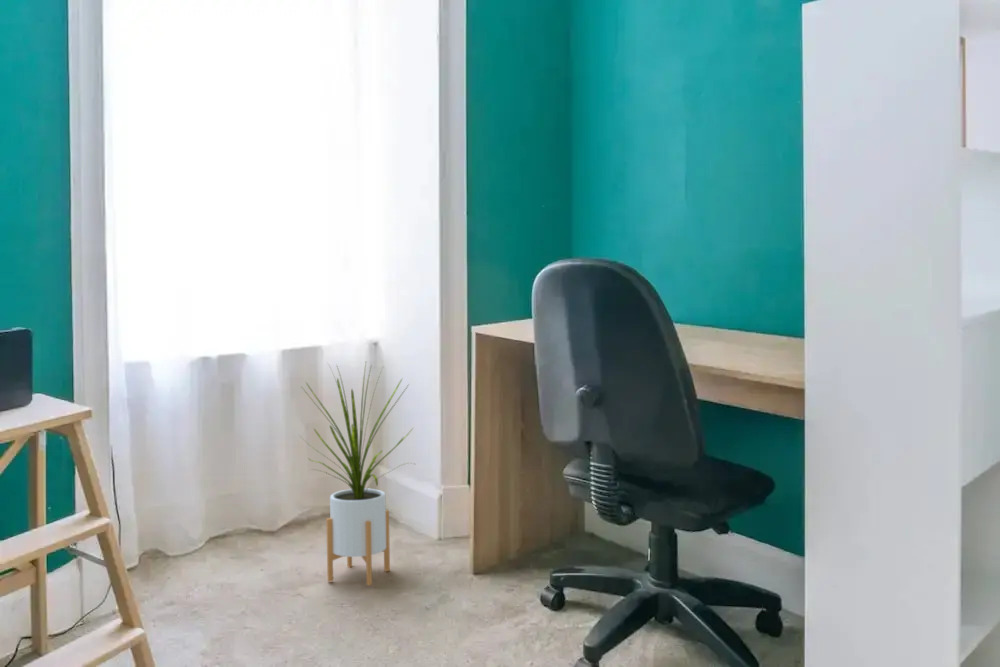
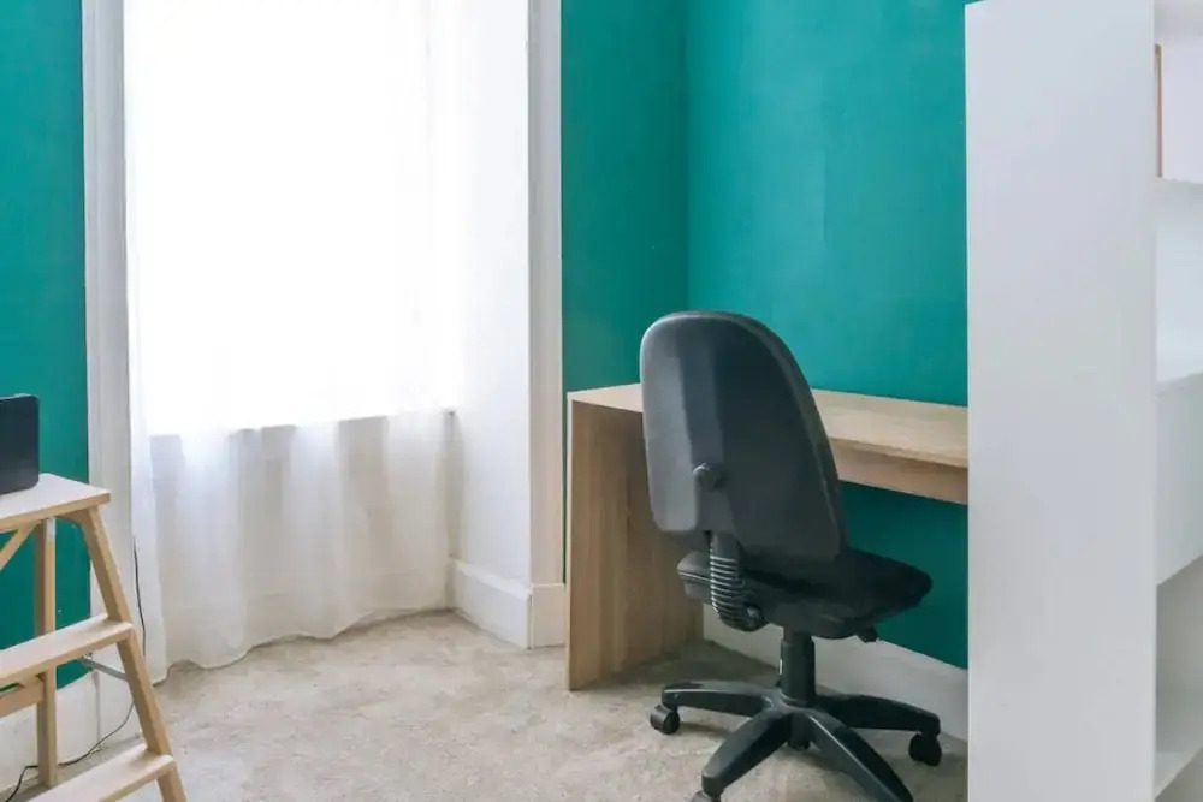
- house plant (358, 468)
